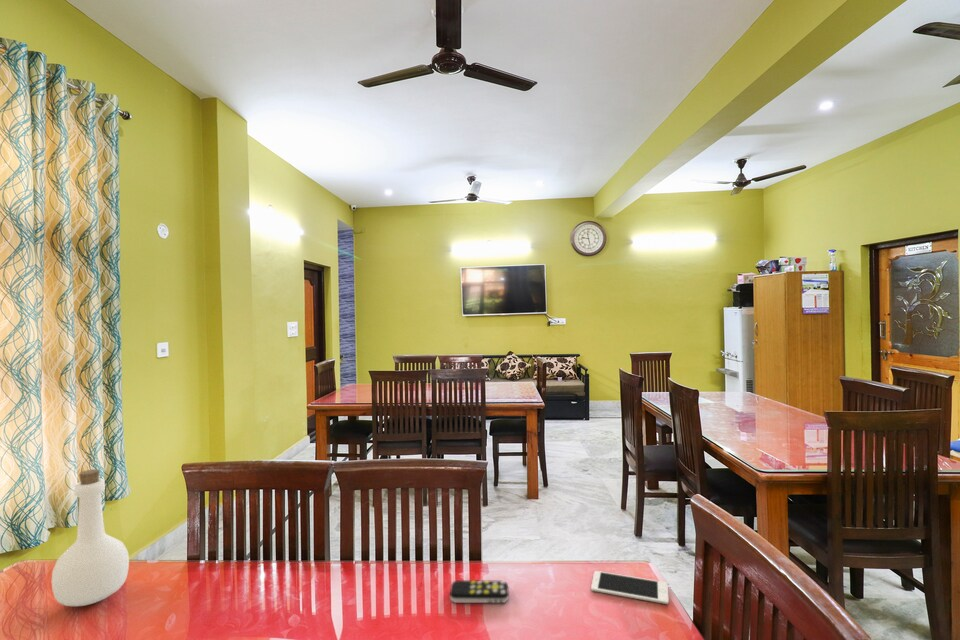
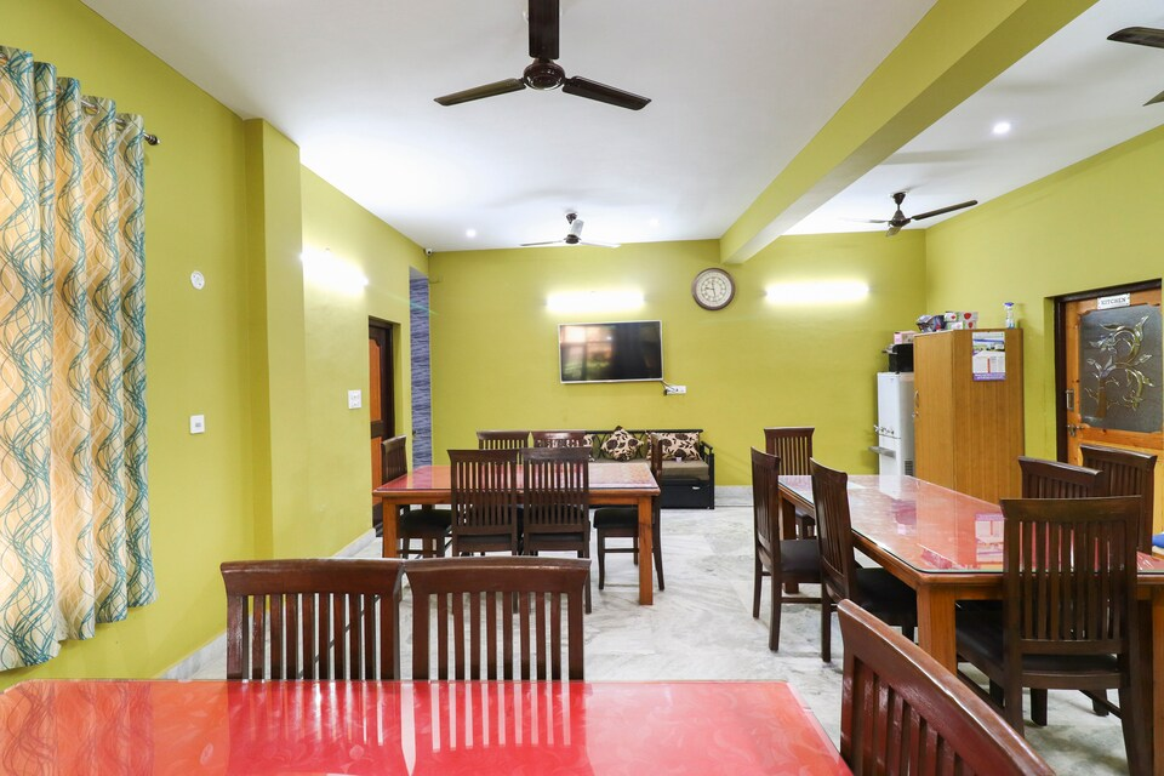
- cell phone (629, 586)
- bottle (91, 535)
- remote control (479, 591)
